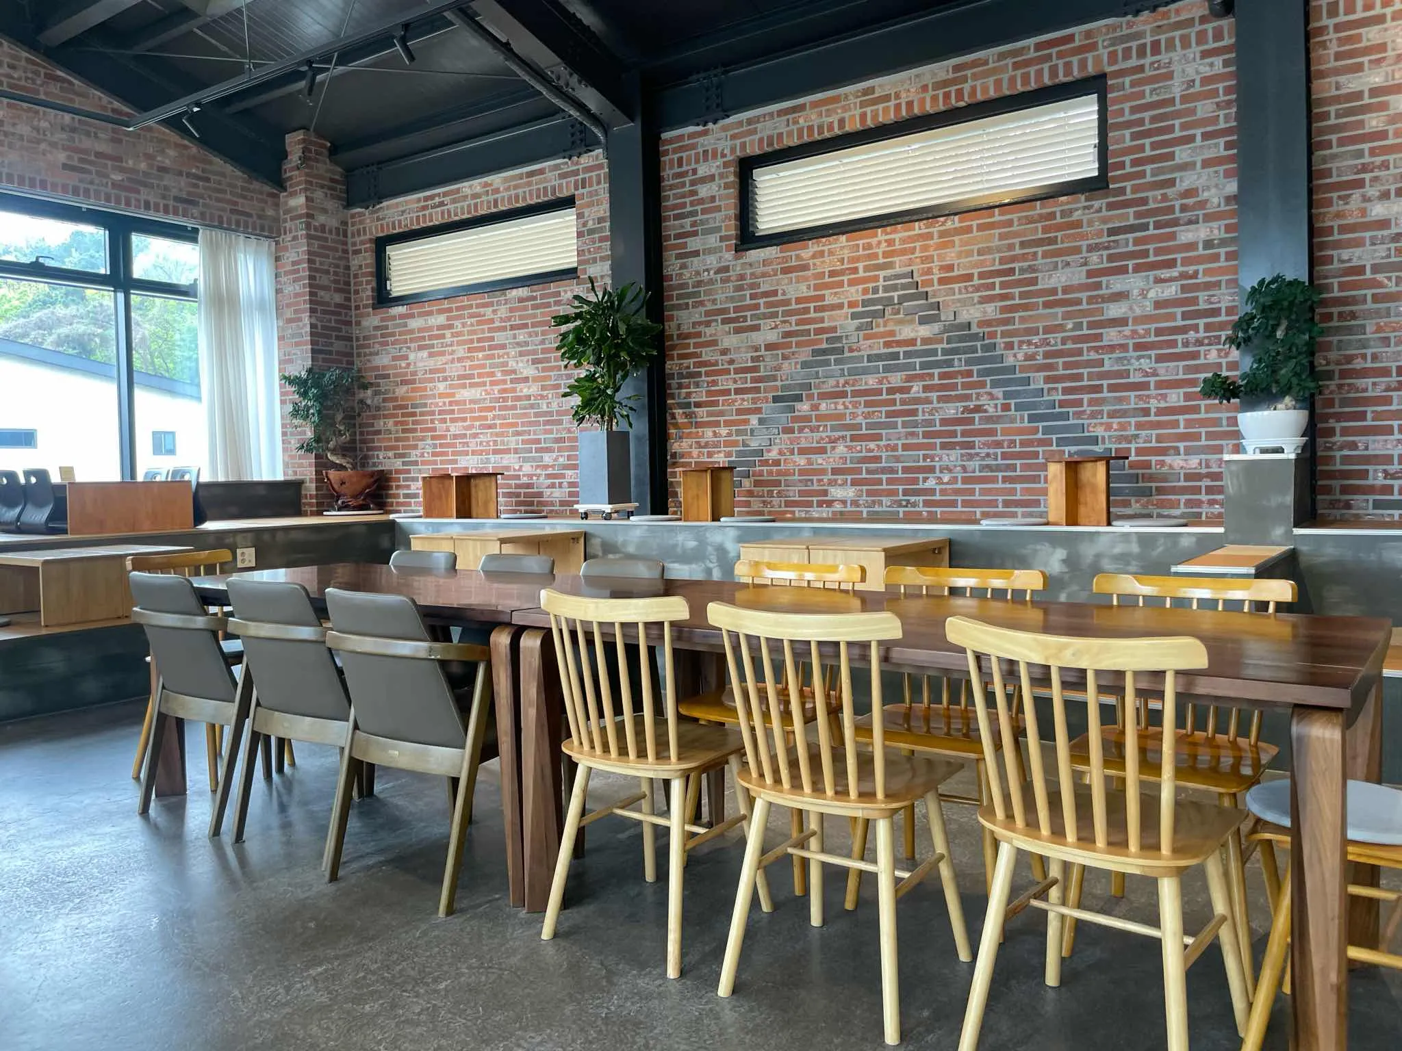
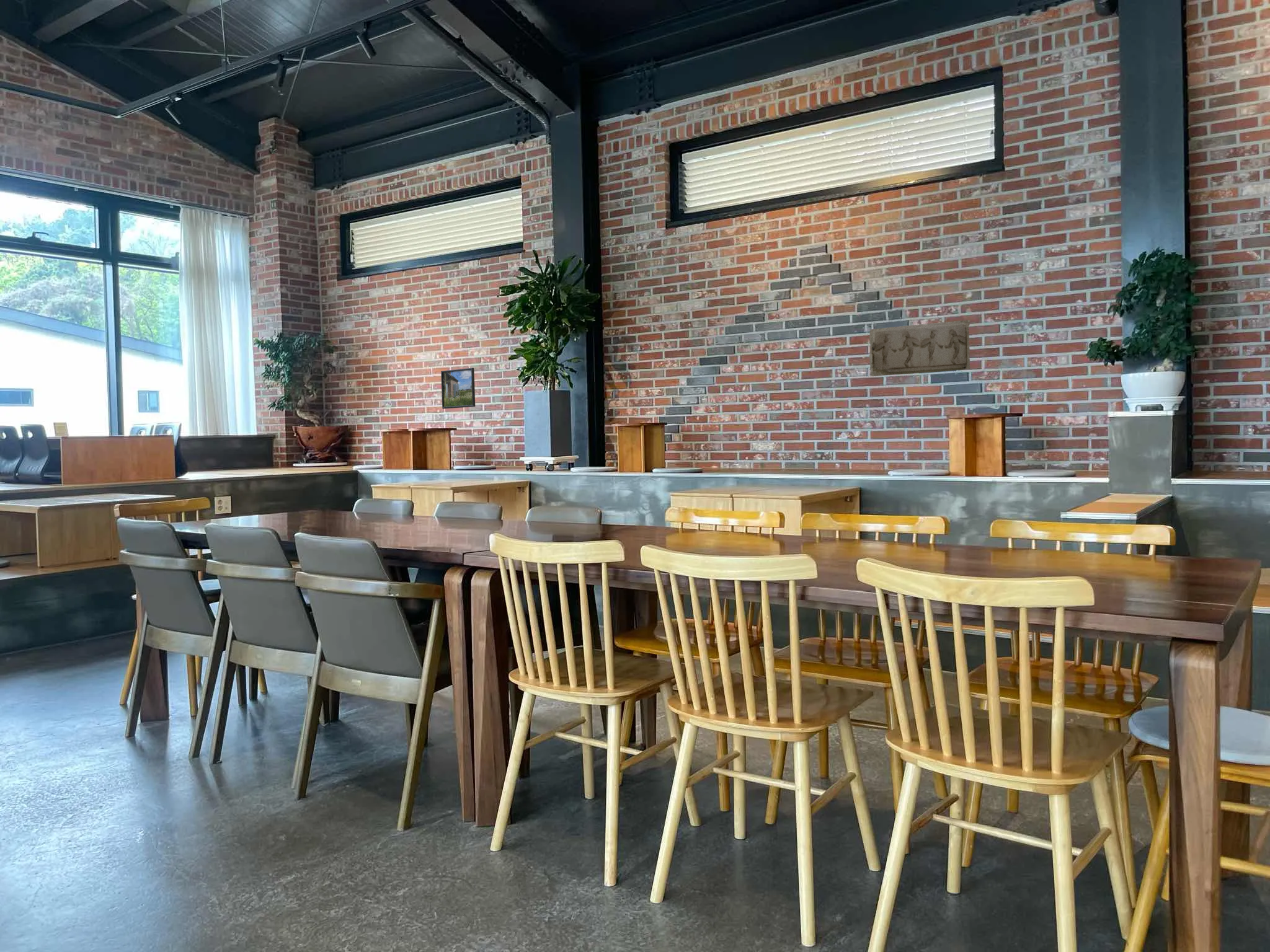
+ relief sculpture (918, 349)
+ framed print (458, 389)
